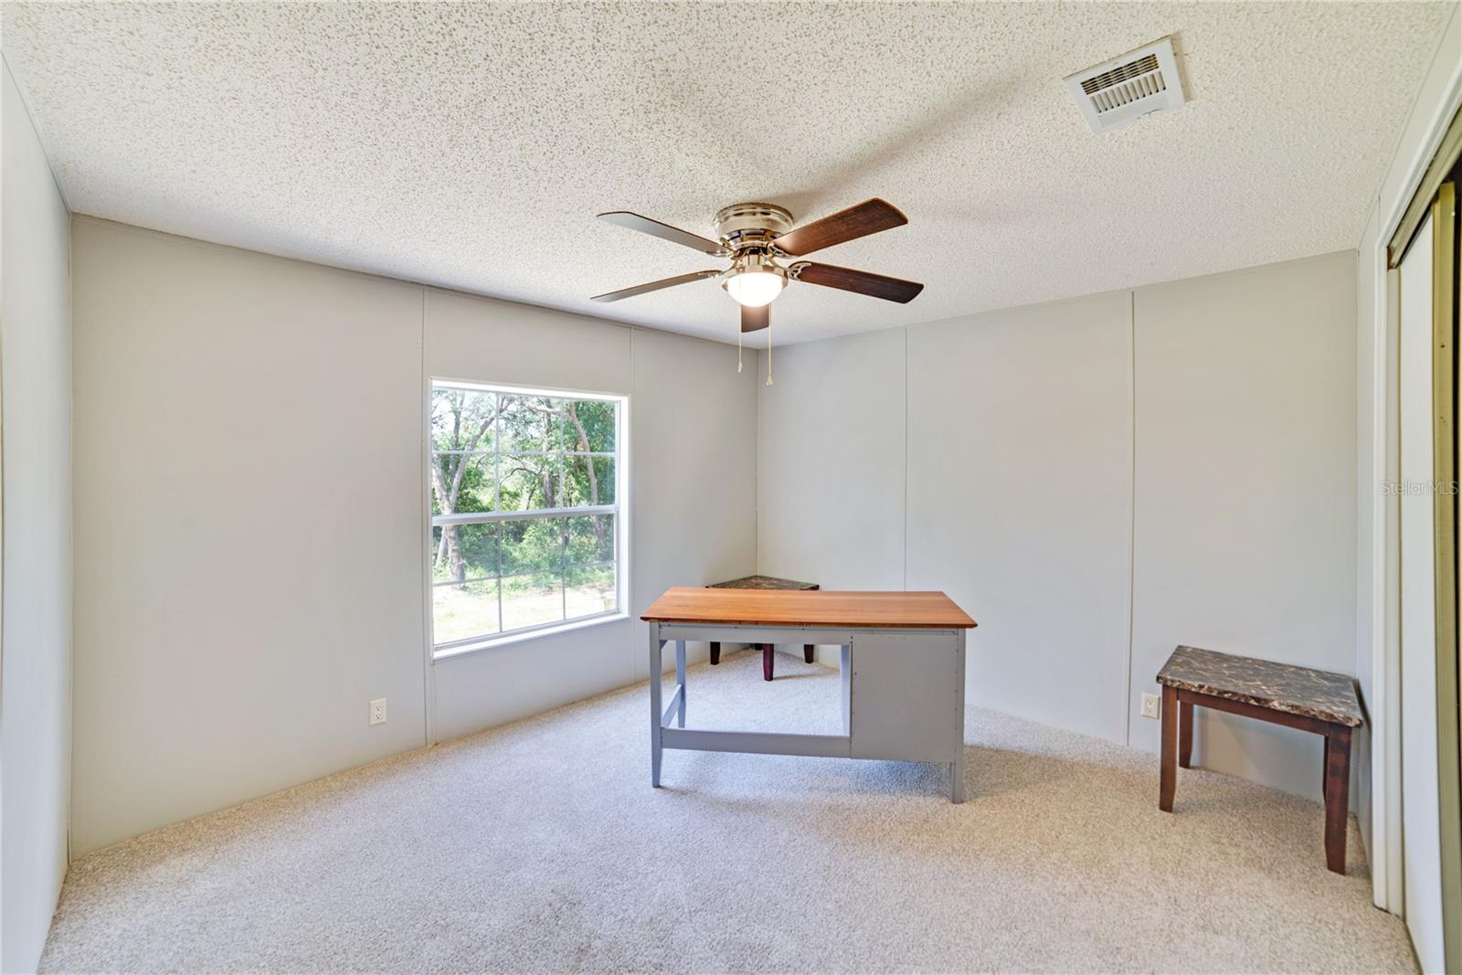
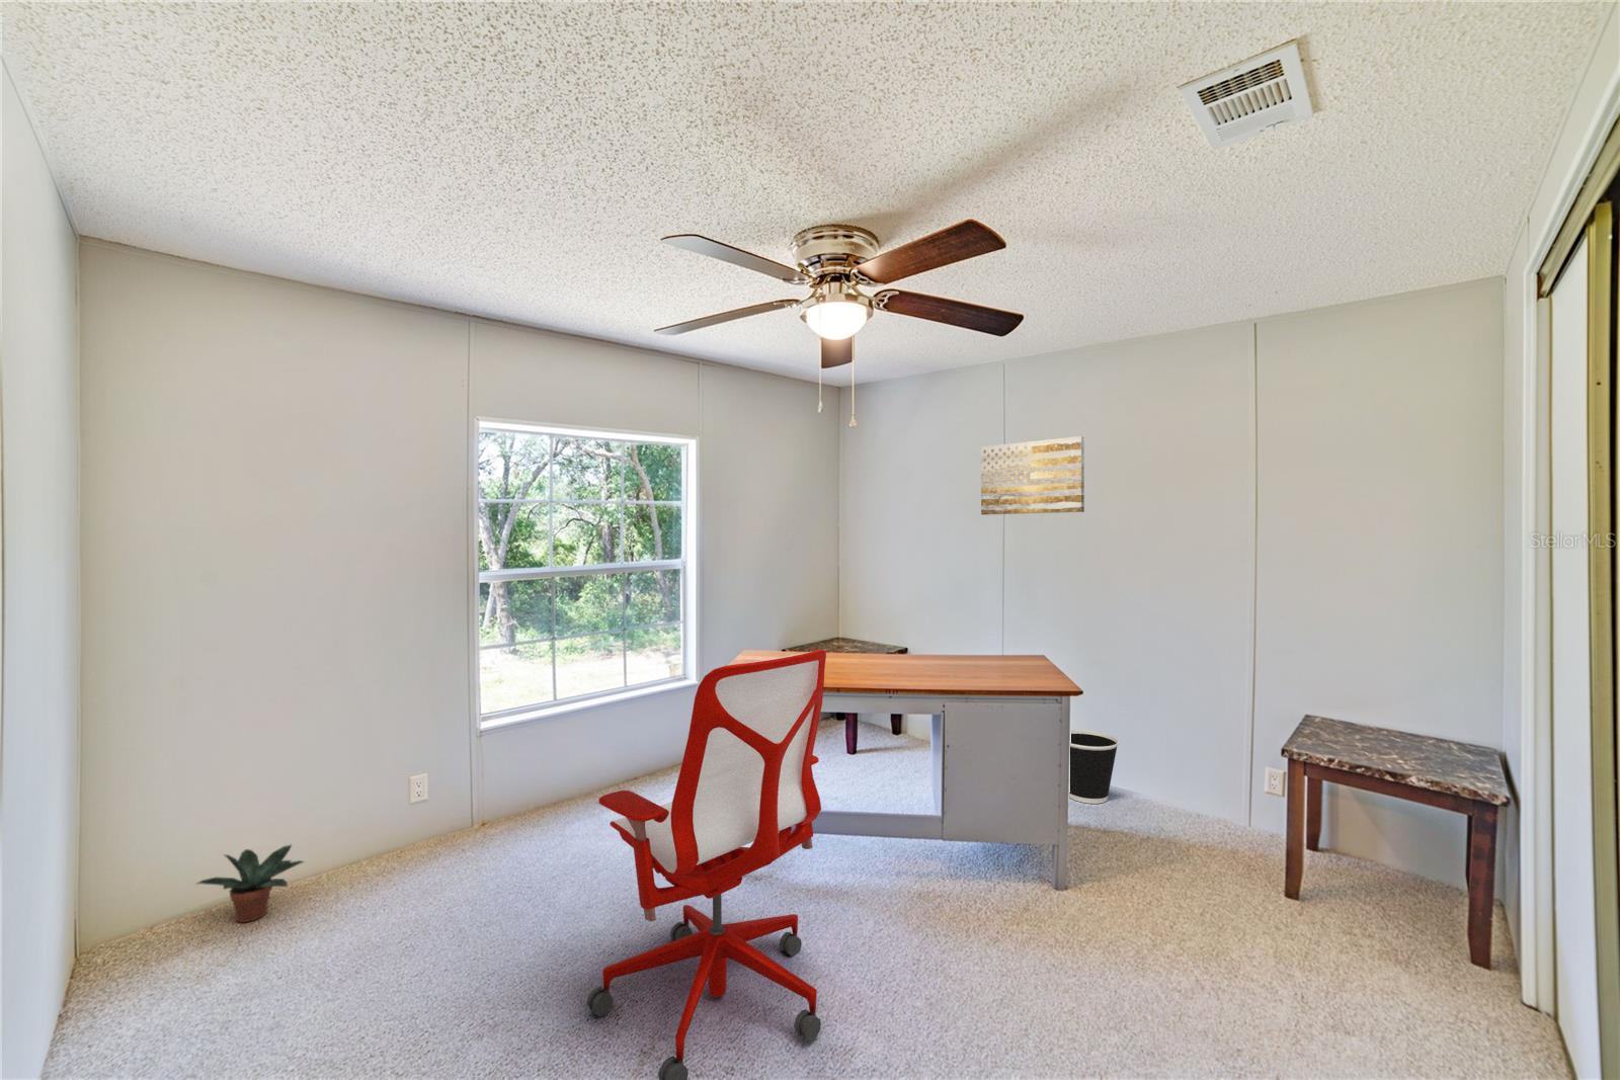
+ wall art (1029, 477)
+ wastebasket (1086, 767)
+ potted plant (252, 881)
+ office chair (716, 821)
